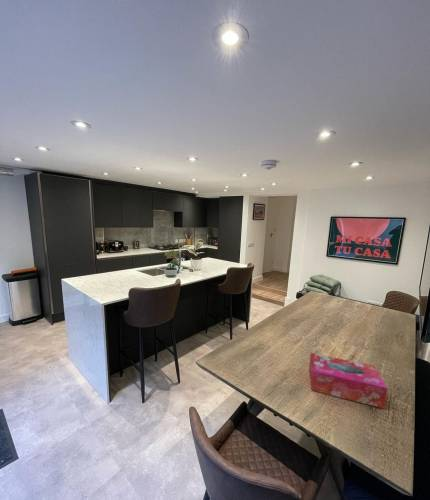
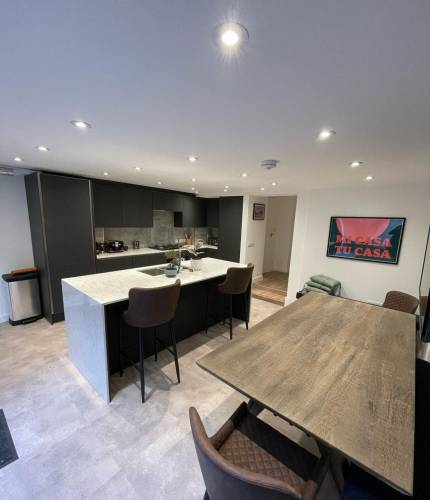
- tissue box (343, 377)
